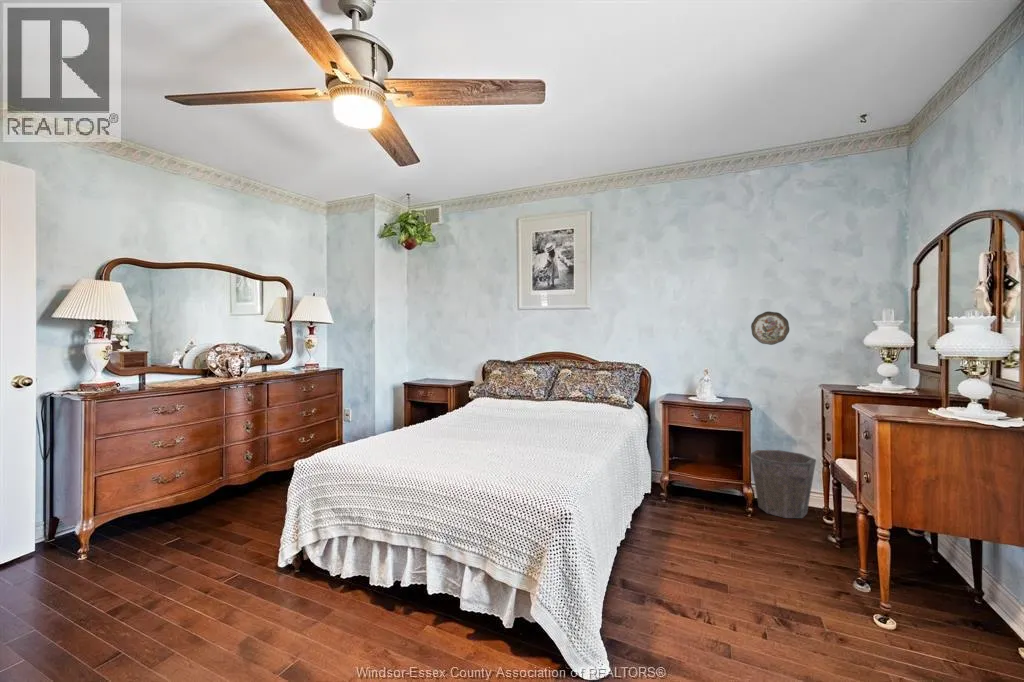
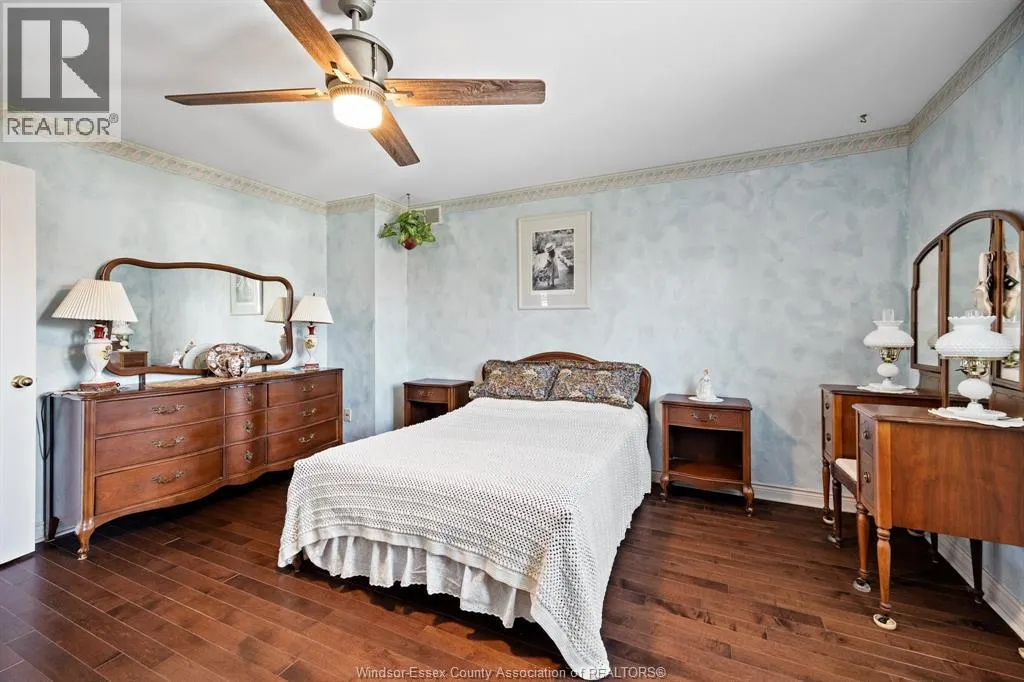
- decorative plate (769, 328)
- waste bin (782, 483)
